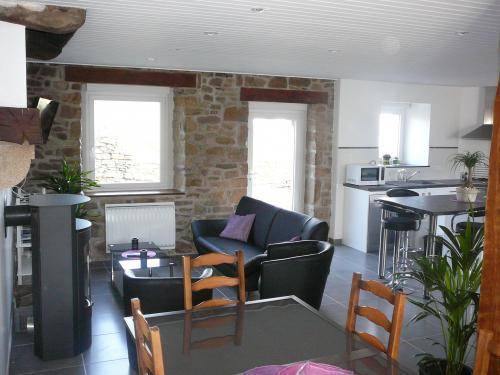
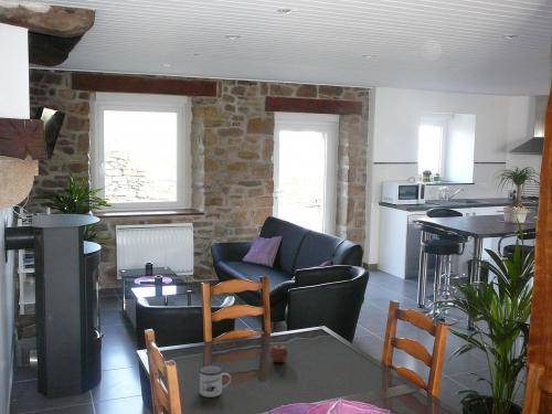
+ mug (214, 381)
+ apple (278, 352)
